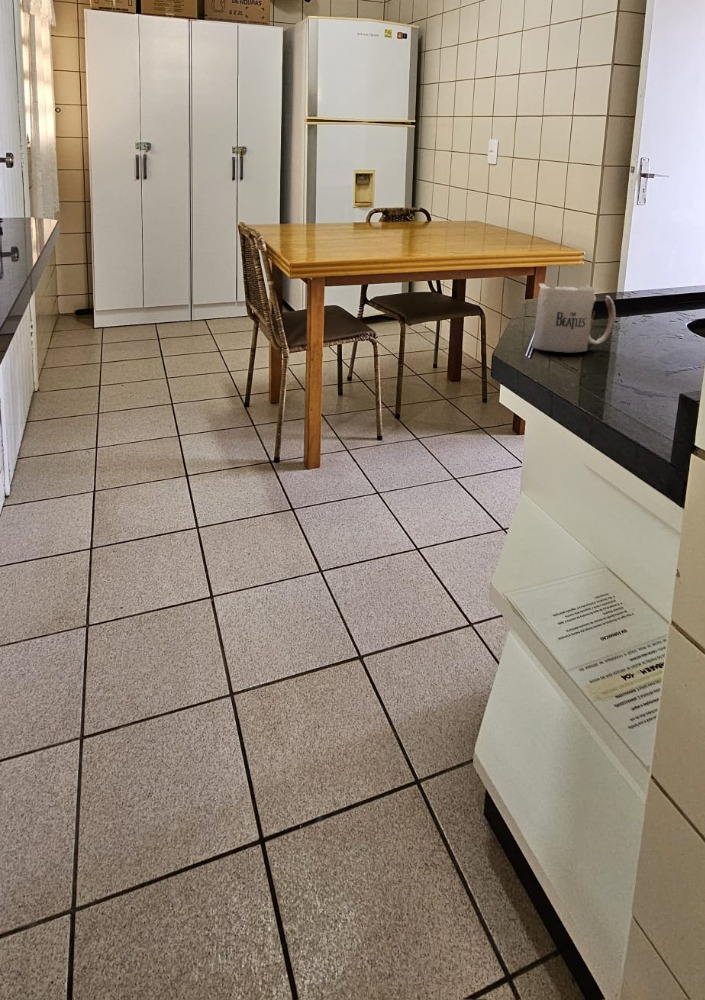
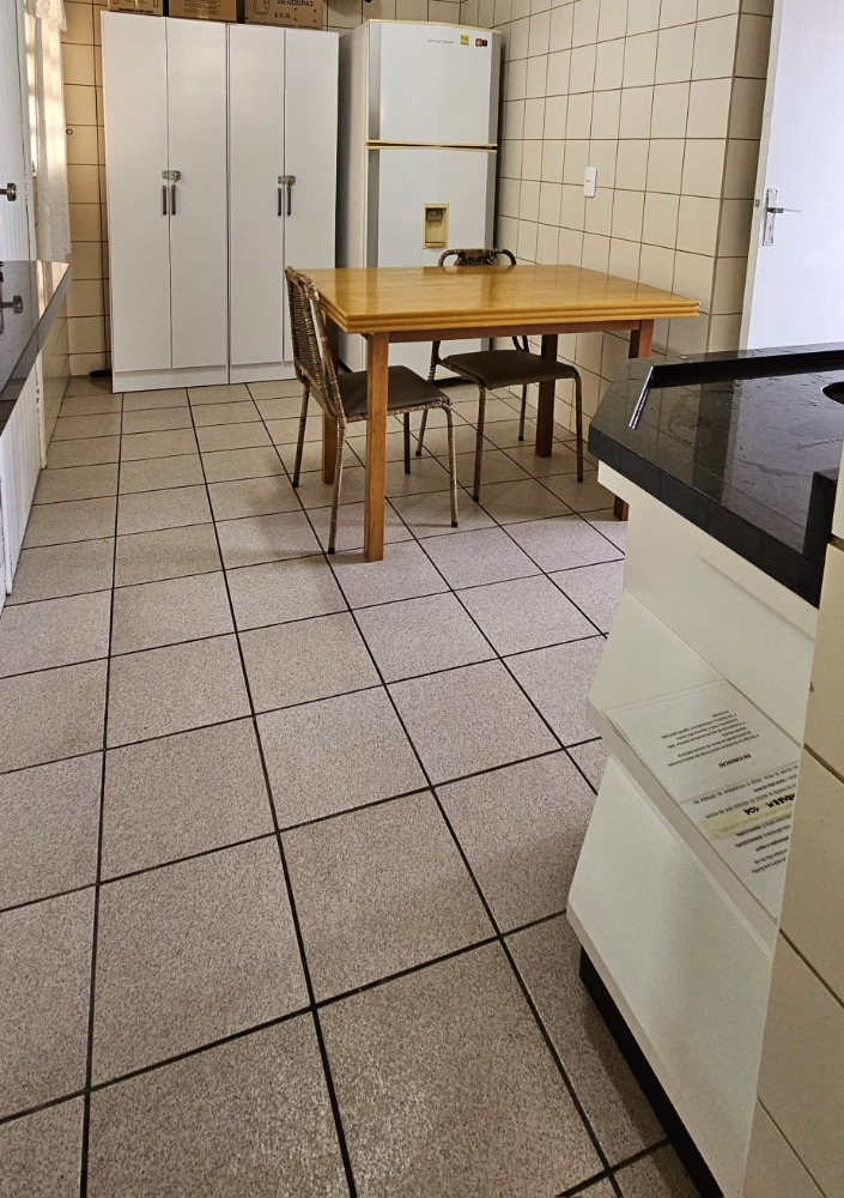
- mug (574, 318)
